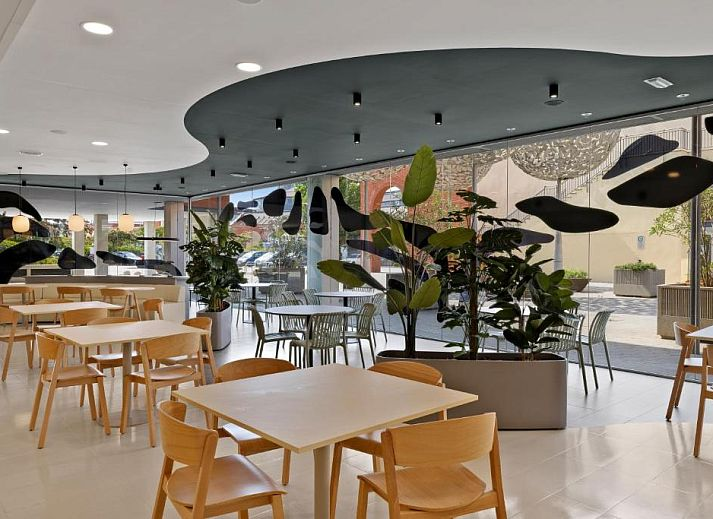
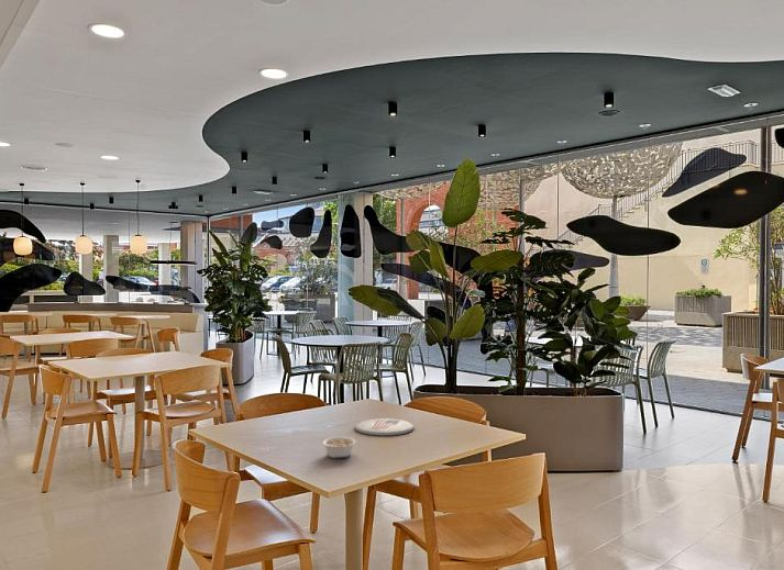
+ legume (339, 447)
+ plate (384, 425)
